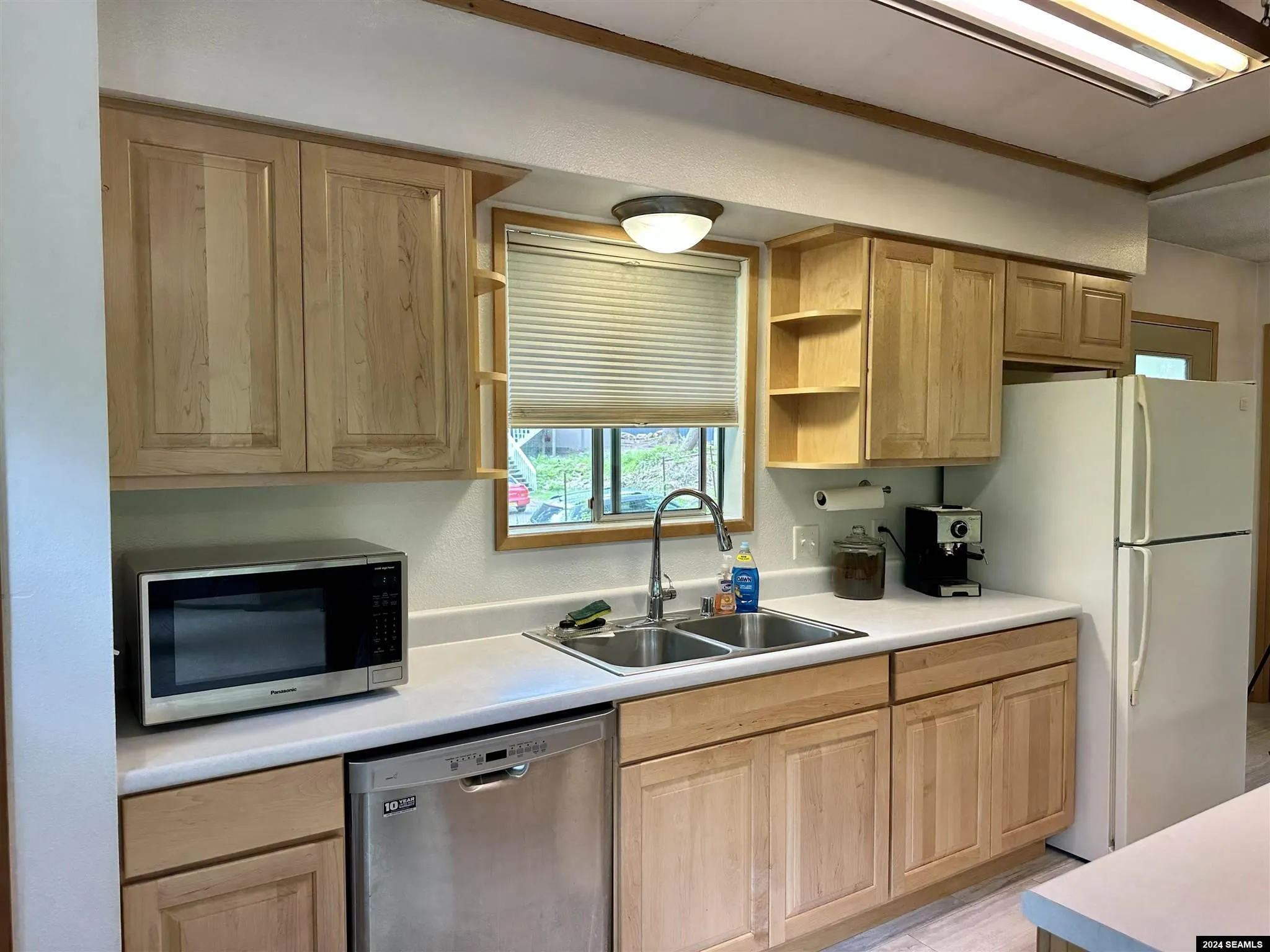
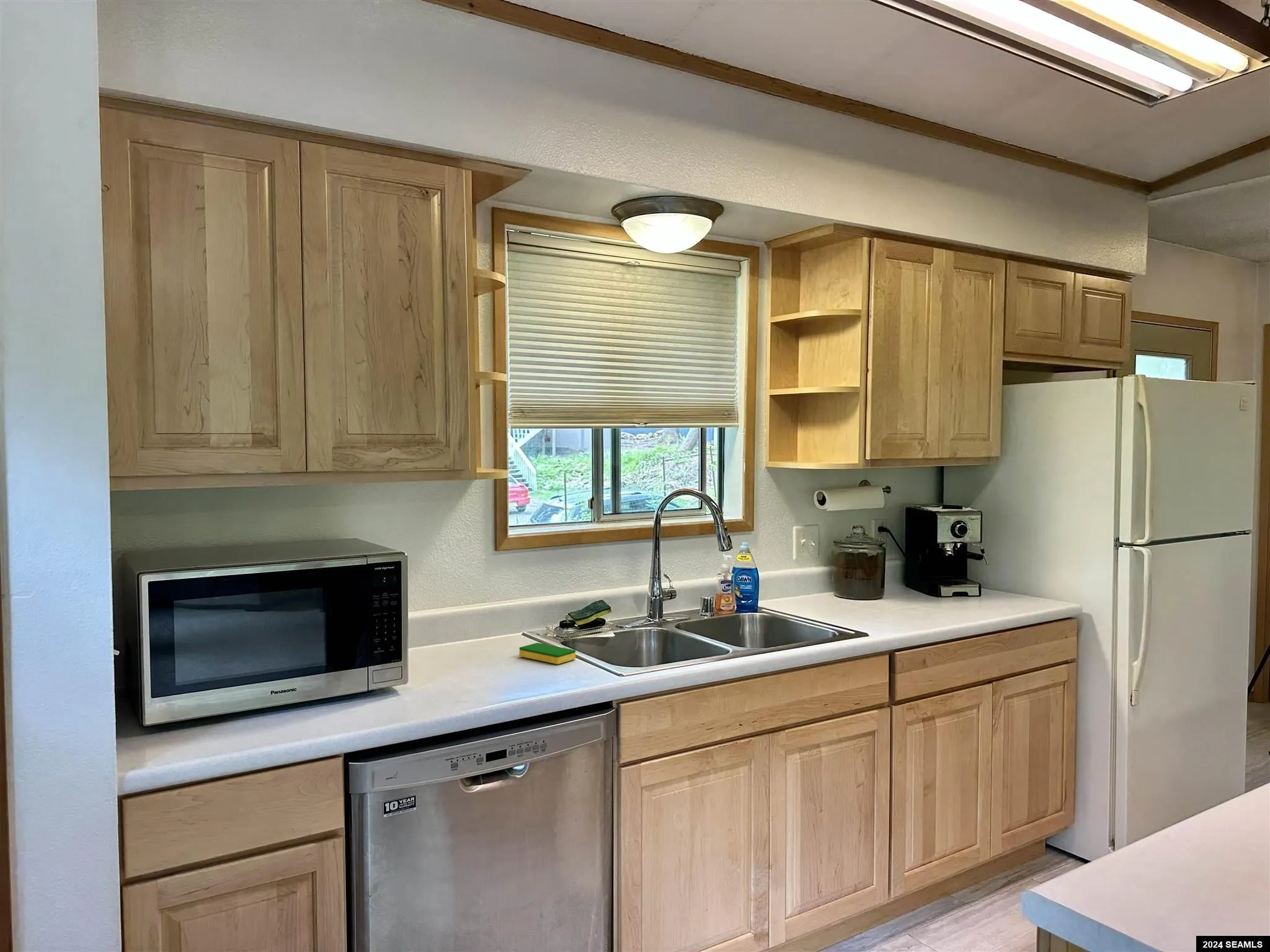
+ dish sponge (547, 653)
